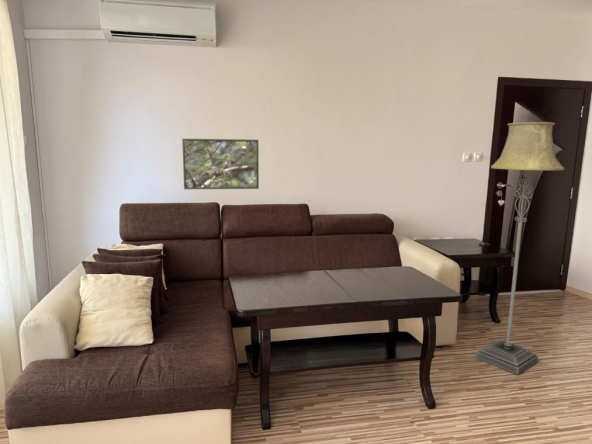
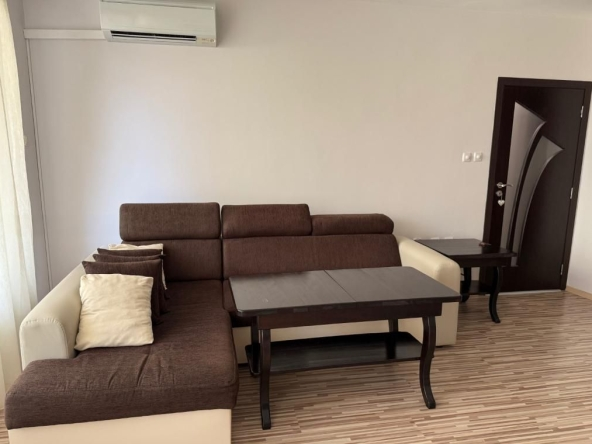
- floor lamp (518, 247)
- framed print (221, 164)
